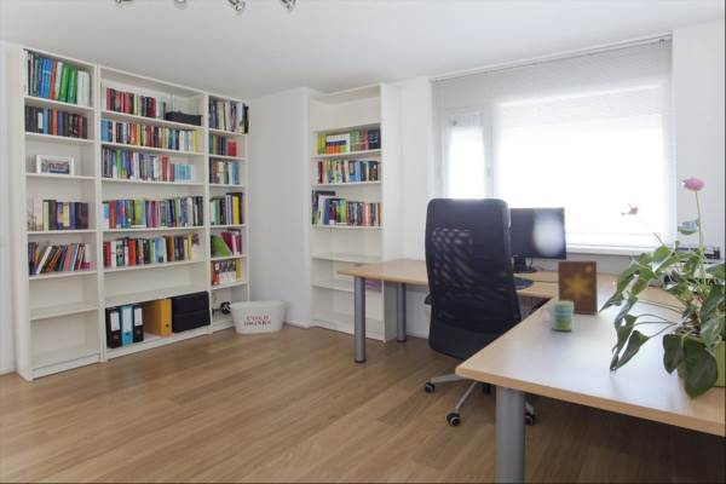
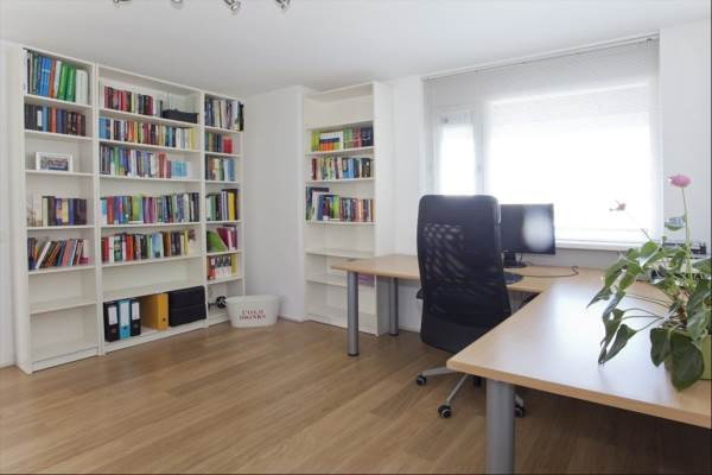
- mug (557, 315)
- book (577, 287)
